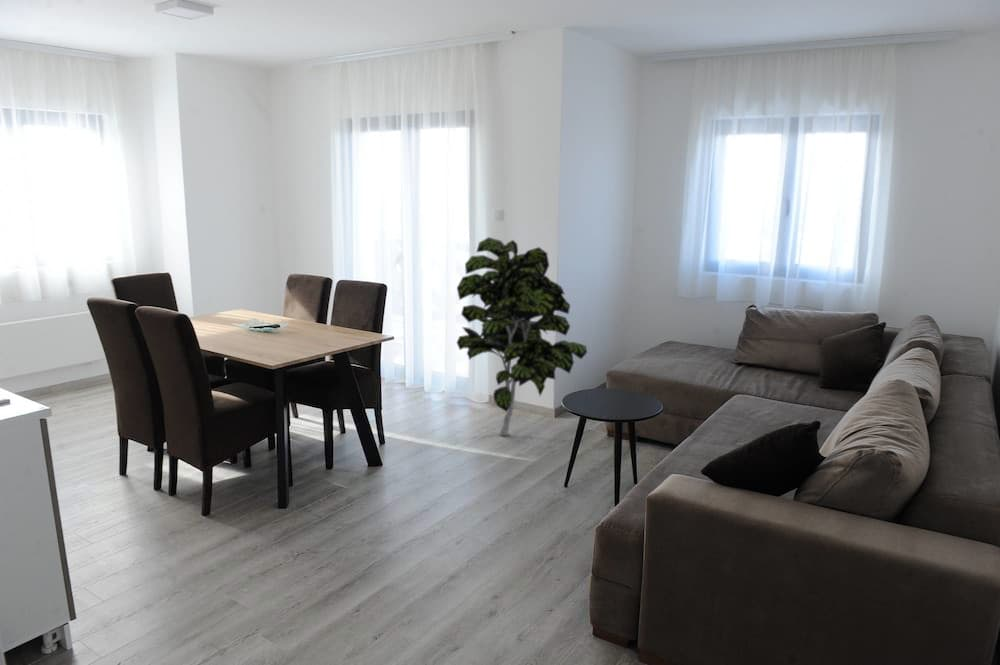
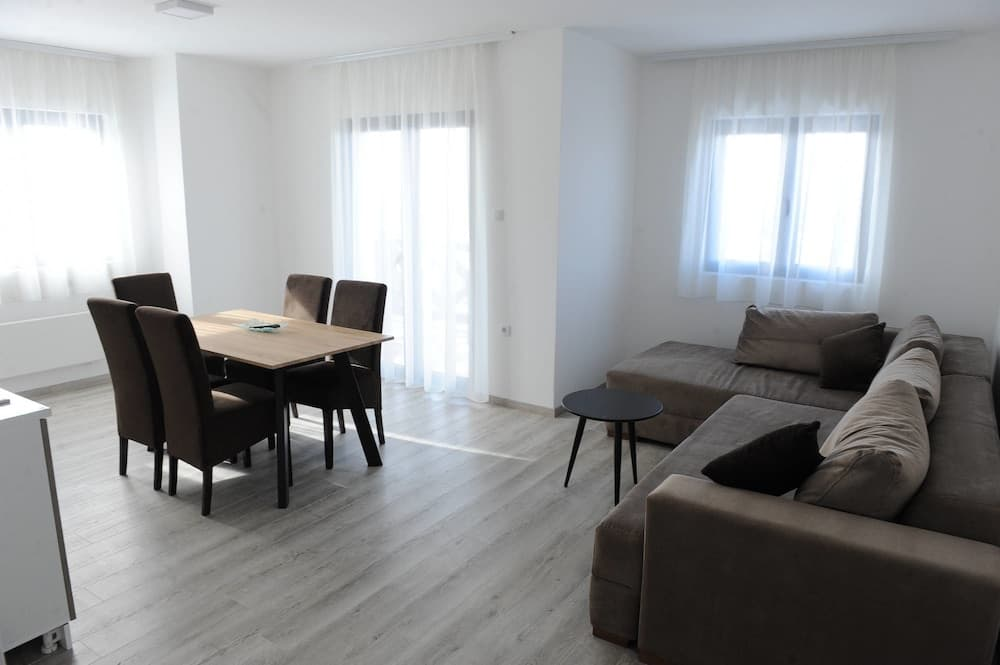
- indoor plant (518, 338)
